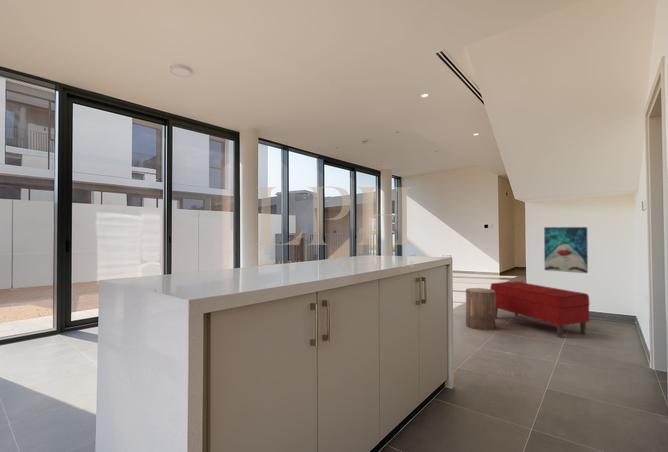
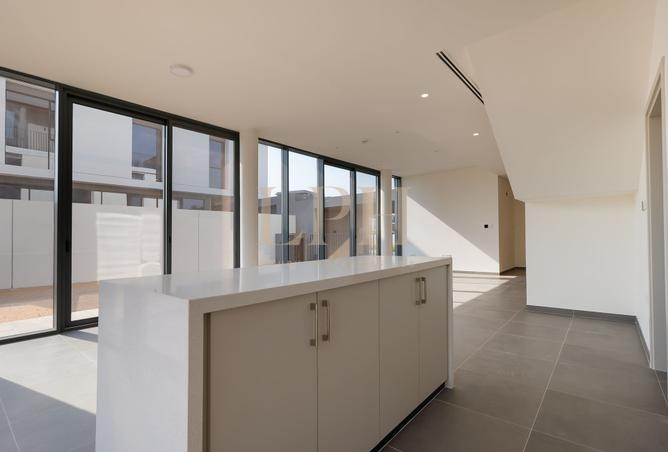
- wall art (565, 249)
- stool (480, 308)
- bench (535, 306)
